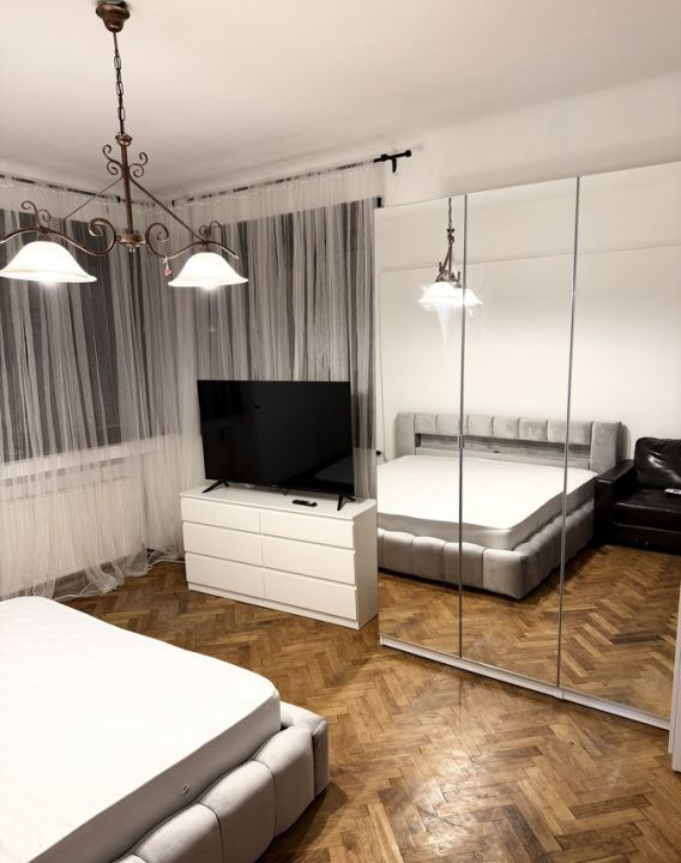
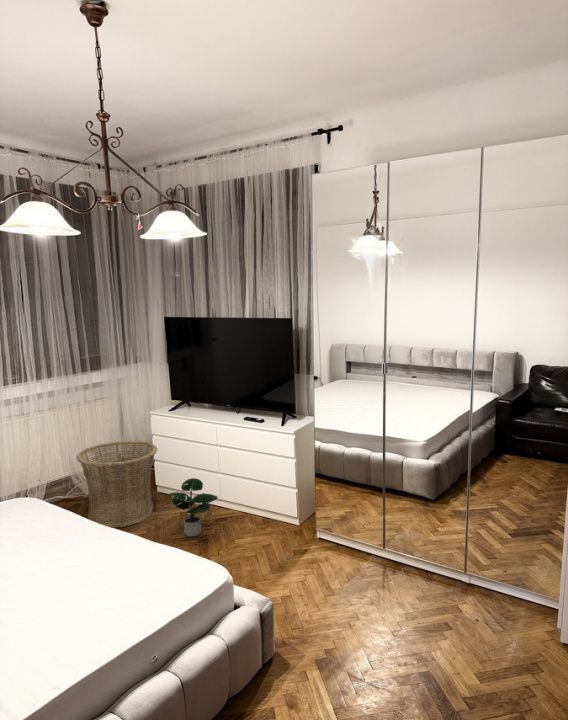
+ potted plant (194, 509)
+ basket (119, 482)
